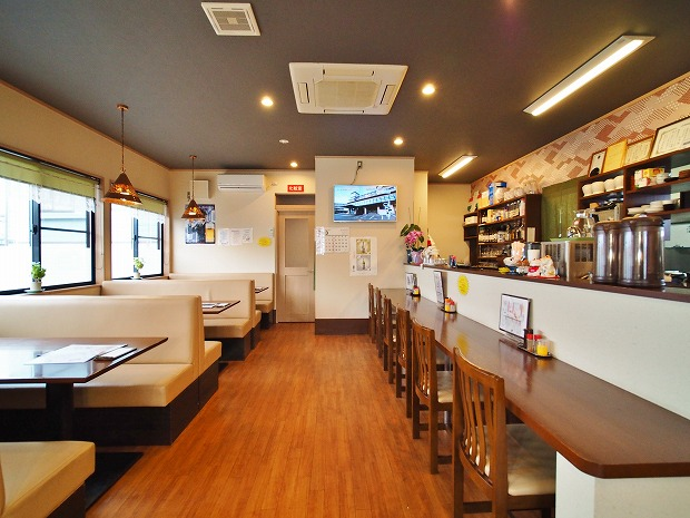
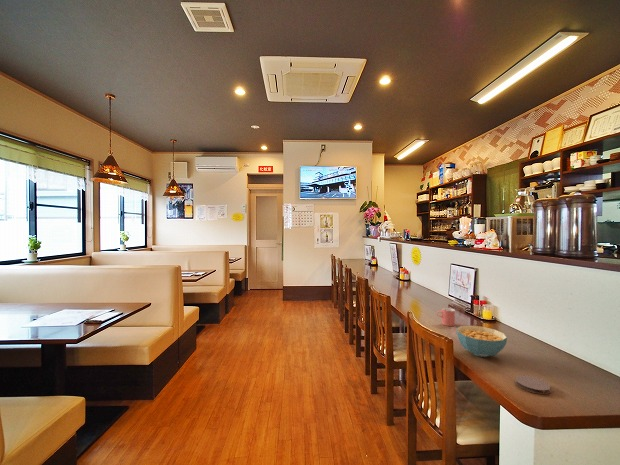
+ coaster (532, 384)
+ cereal bowl (480, 343)
+ cup (445, 316)
